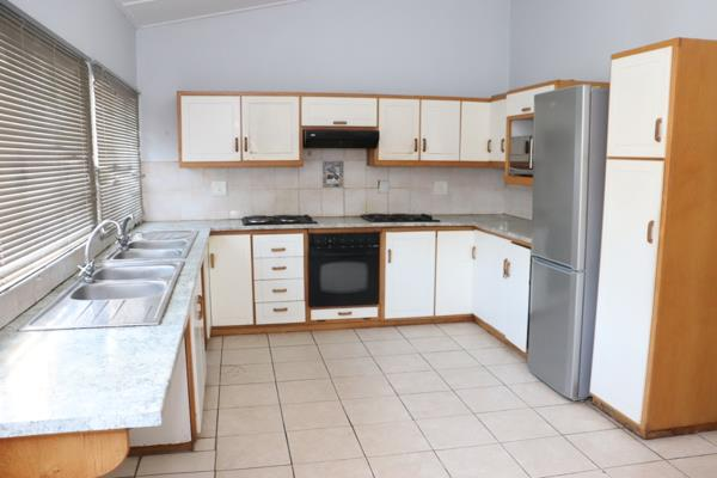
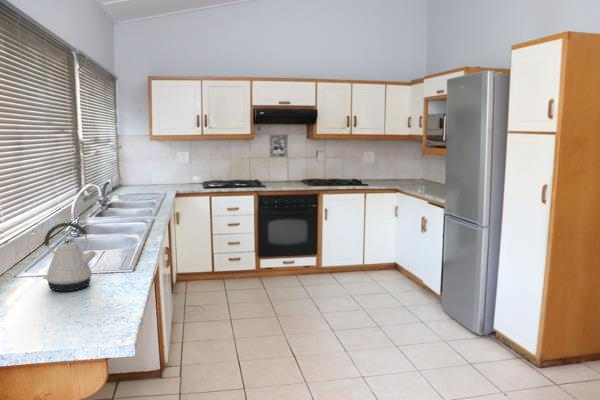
+ kettle (69, 254)
